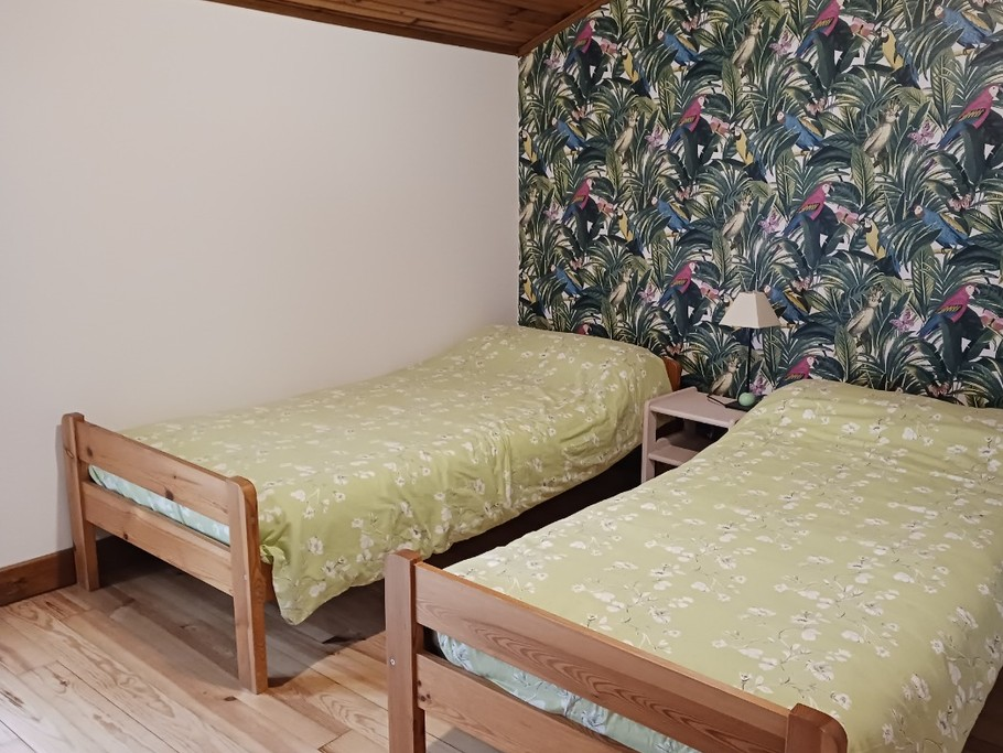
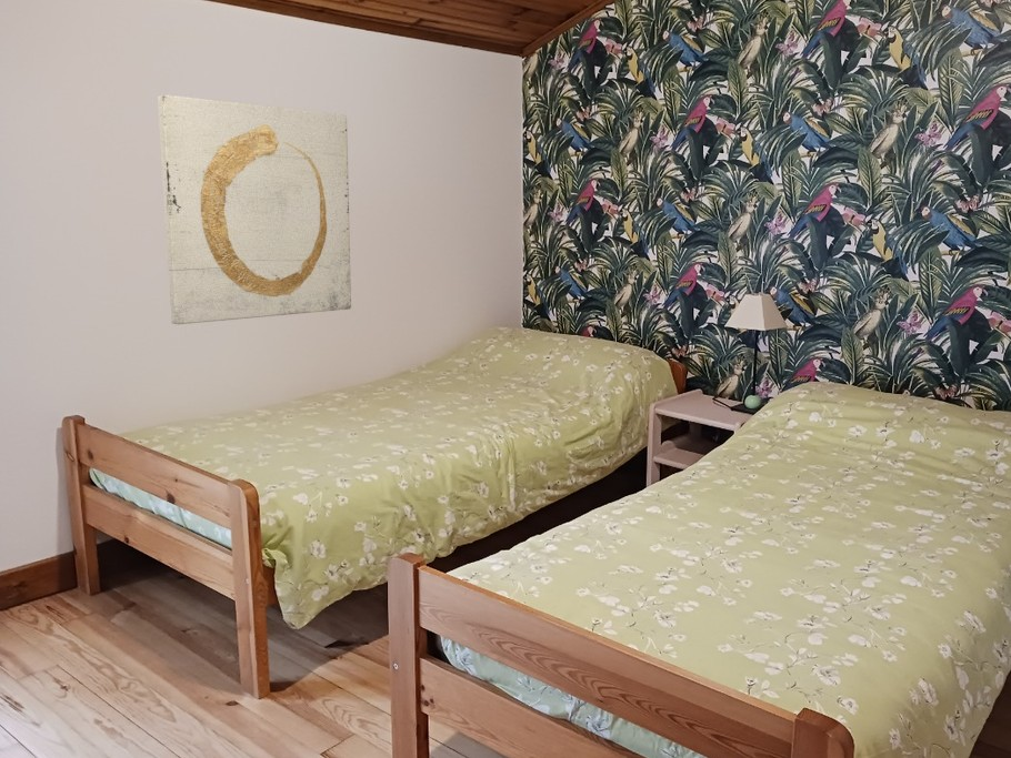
+ wall art (263, 213)
